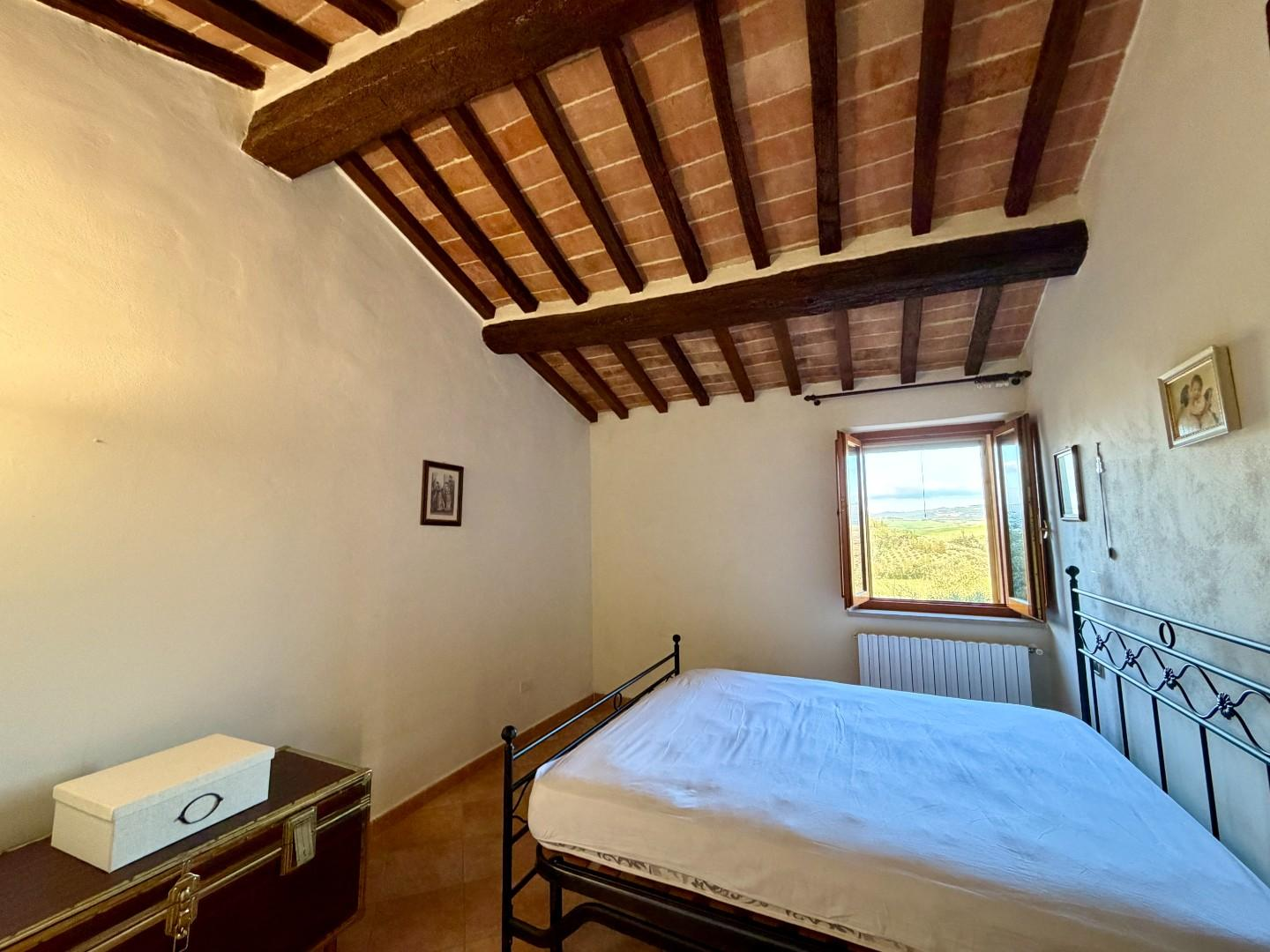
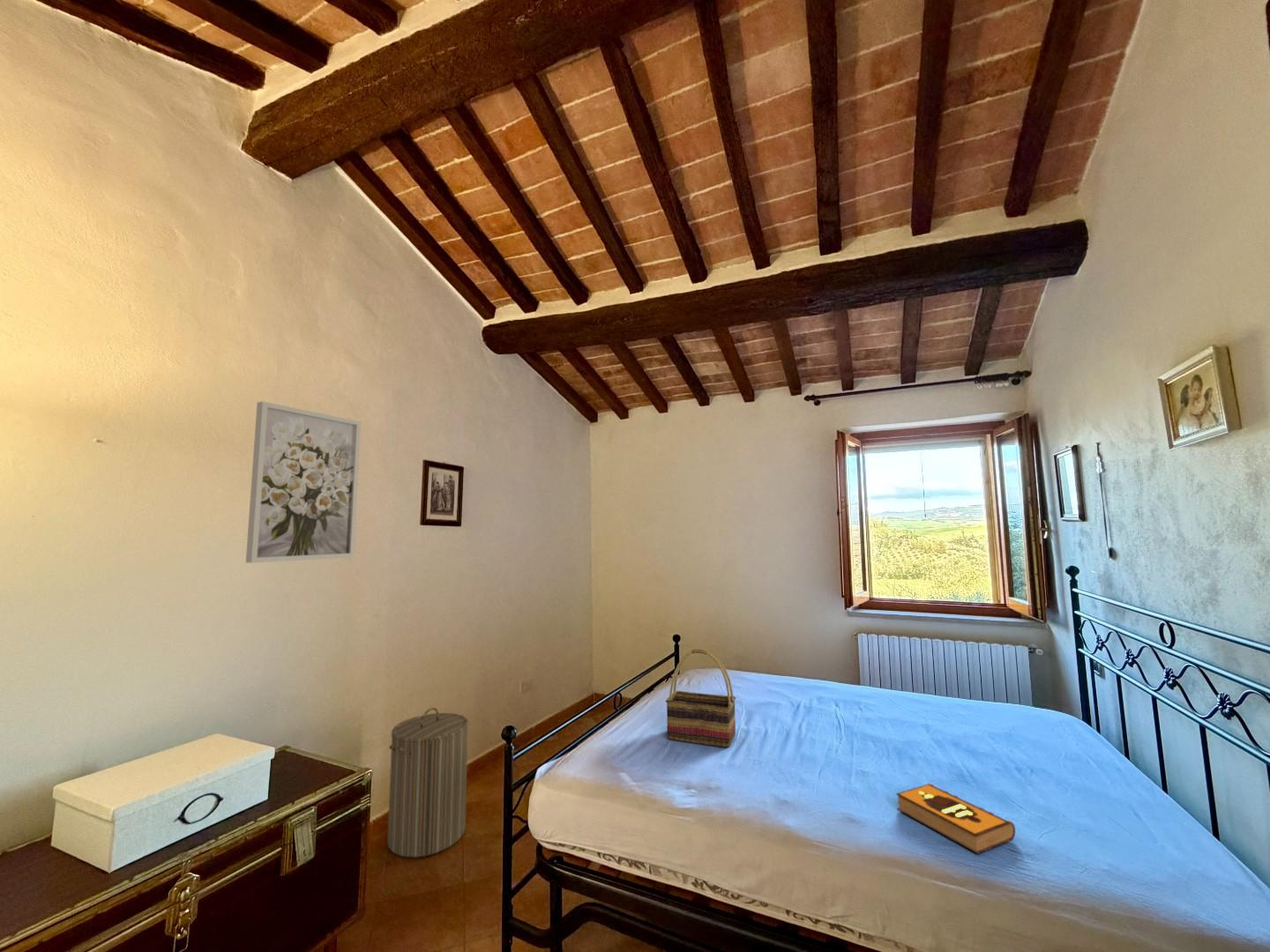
+ laundry hamper (430, 770)
+ hardback book (953, 814)
+ woven basket (700, 694)
+ wall art (309, 485)
